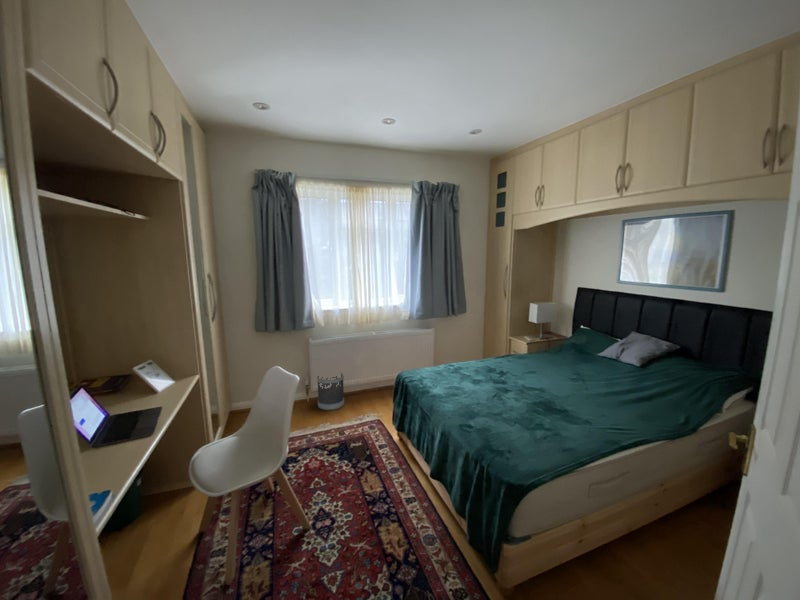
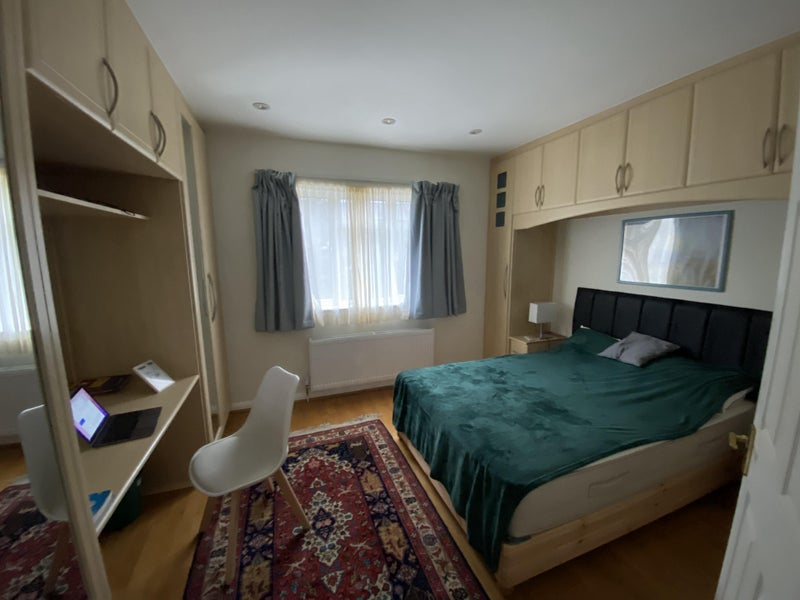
- wastebasket (330, 390)
